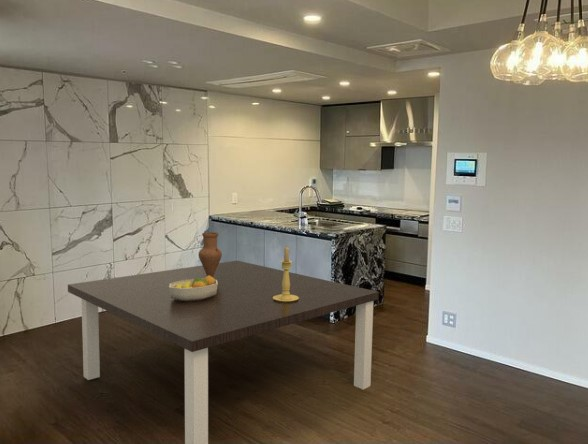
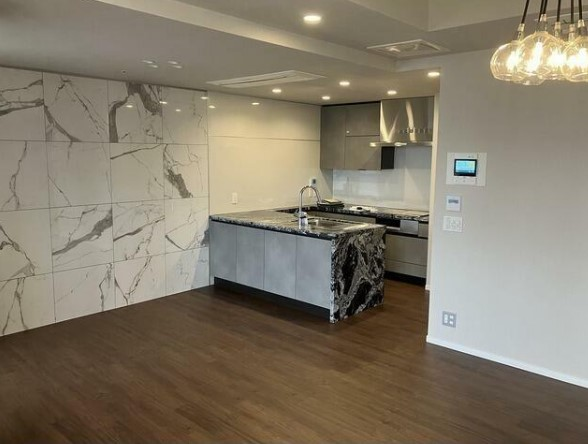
- vase (210, 255)
- candle holder (286, 272)
- fruit bowl (193, 286)
- dining table (221, 335)
